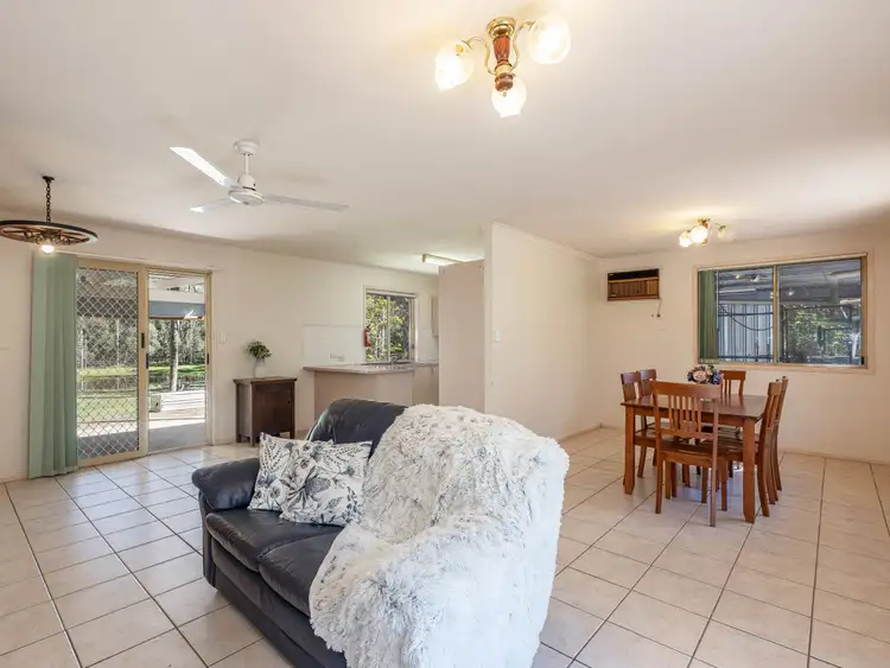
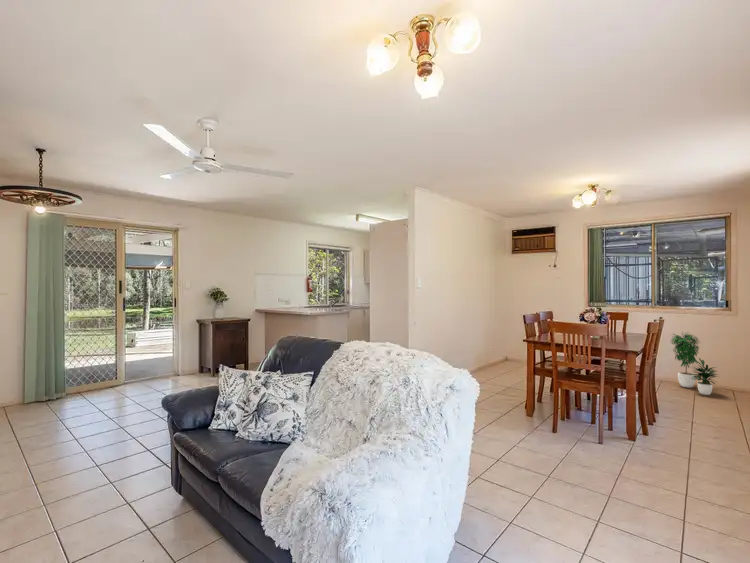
+ potted plant (693, 360)
